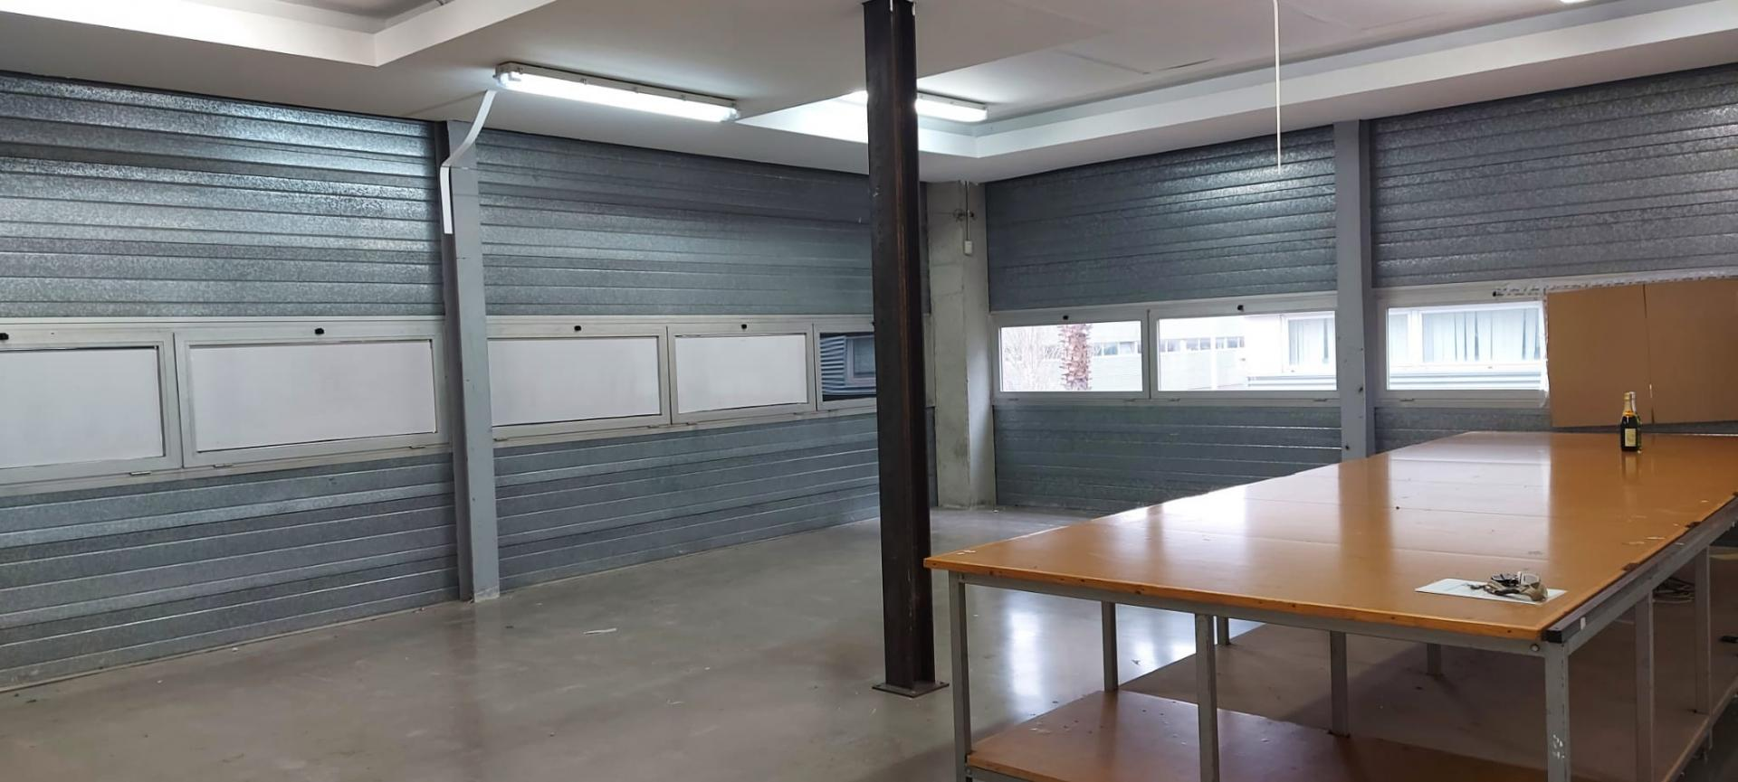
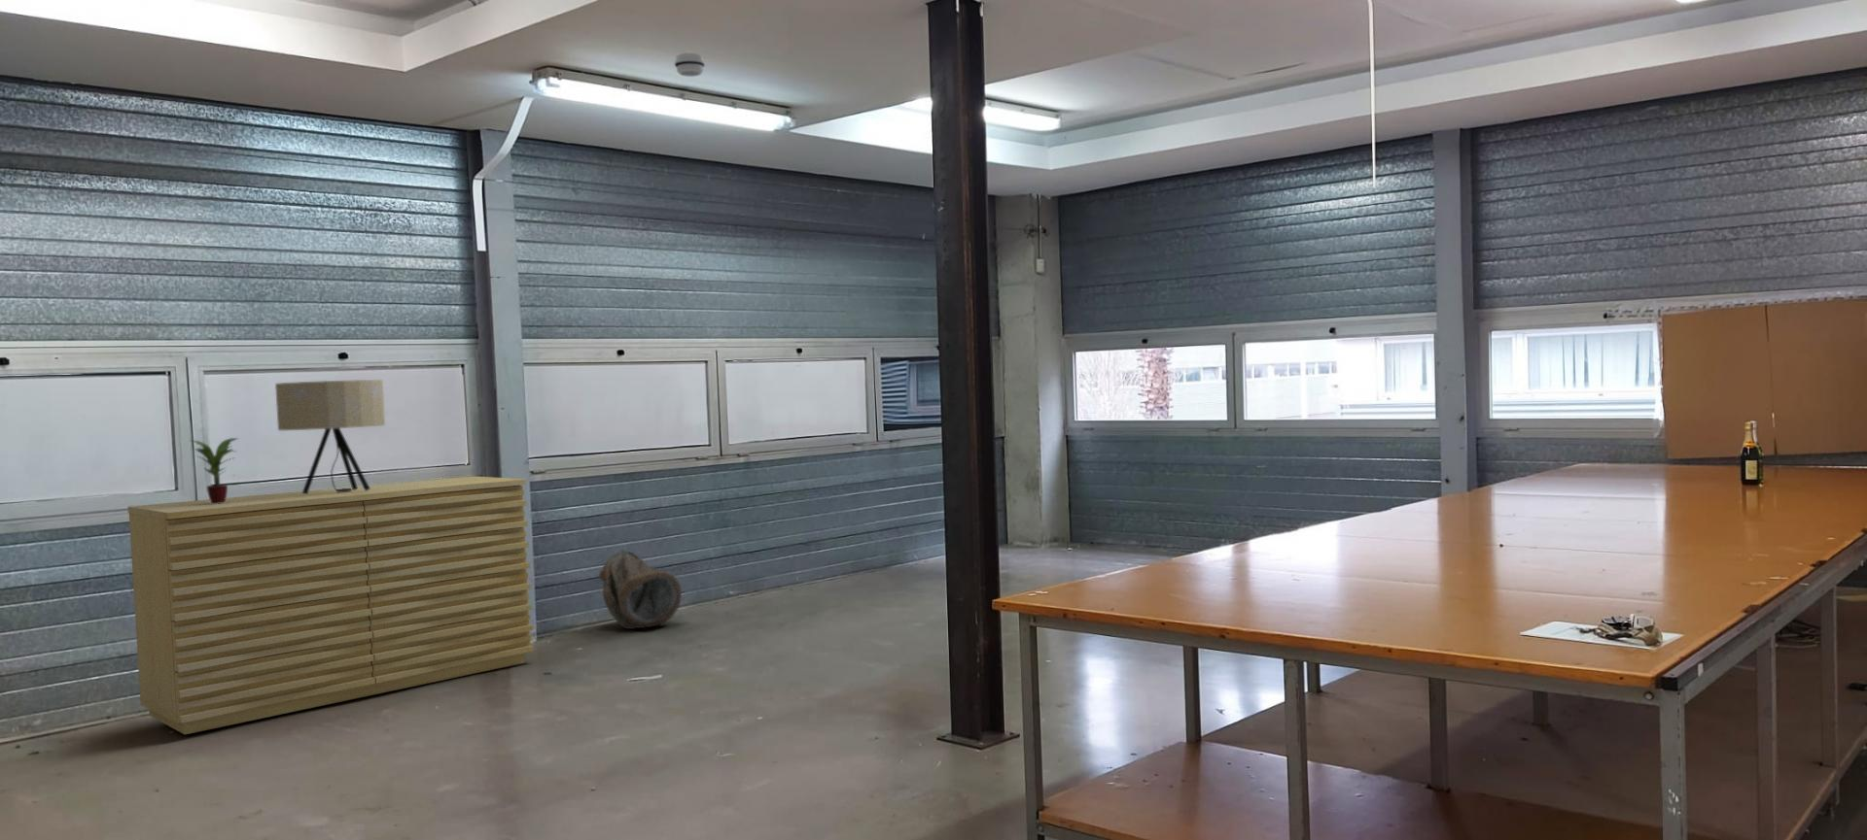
+ smoke detector (689, 64)
+ bag (642, 589)
+ table lamp (335, 437)
+ potted plant (220, 470)
+ sideboard (345, 589)
